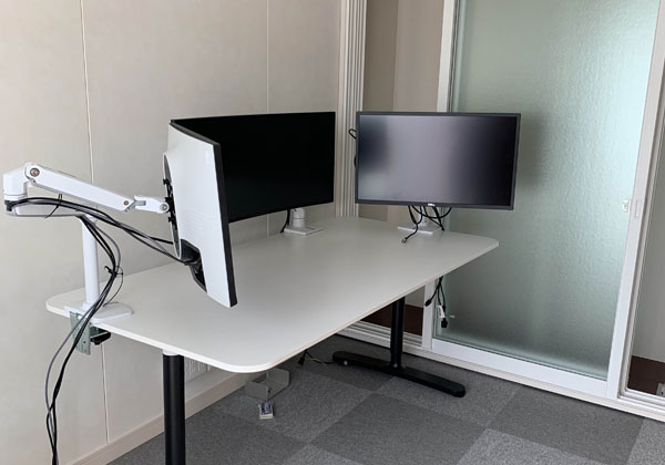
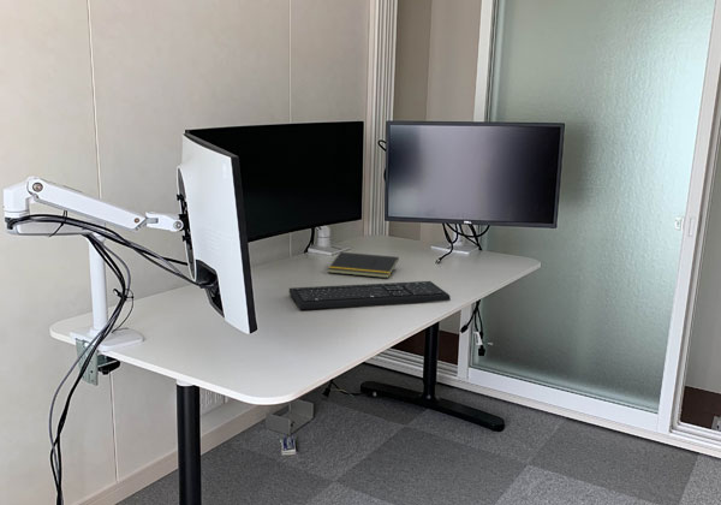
+ notepad (363, 265)
+ keyboard (369, 293)
